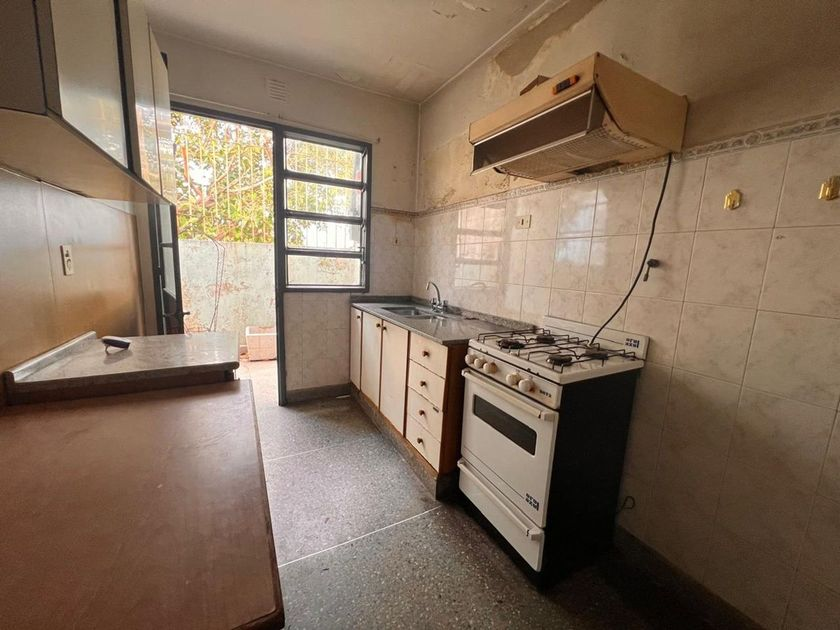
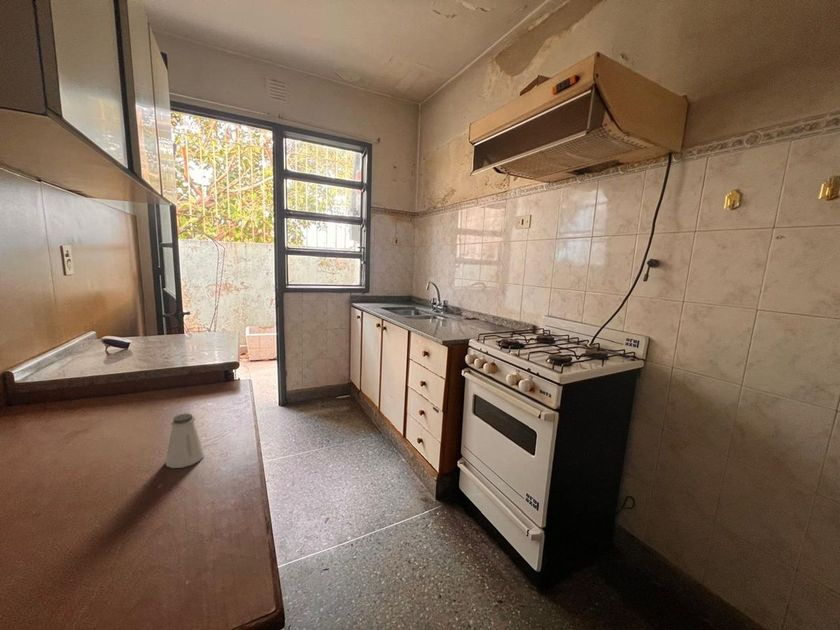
+ saltshaker (184, 437)
